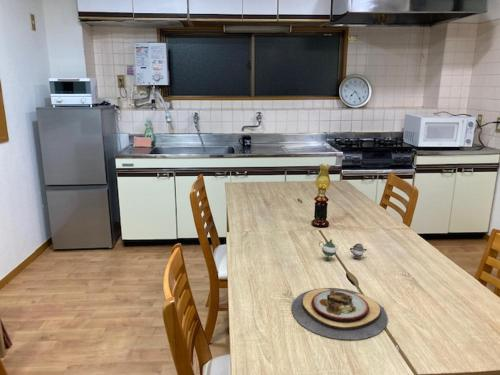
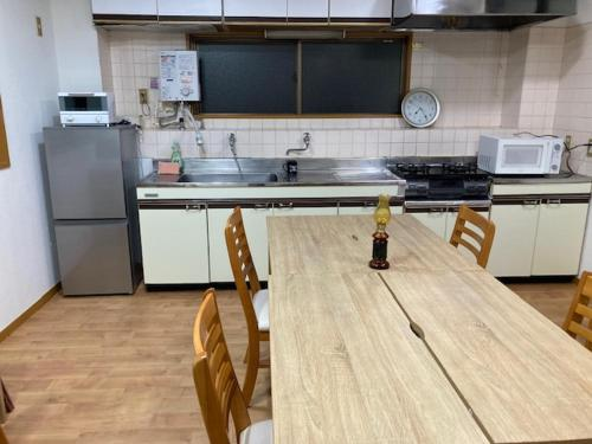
- teapot (337, 248)
- plate (339, 301)
